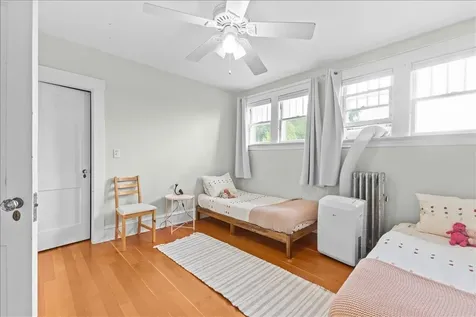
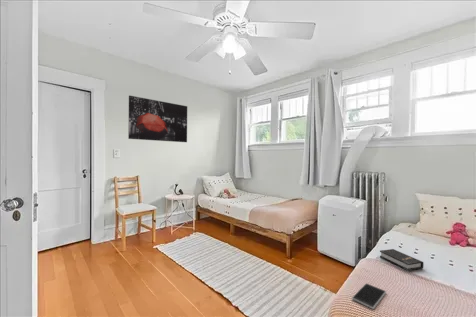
+ tablet (369, 295)
+ wall art (160, 121)
+ hardback book (400, 259)
